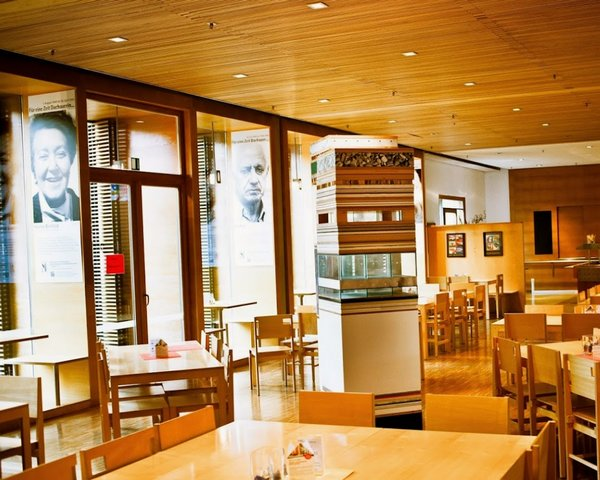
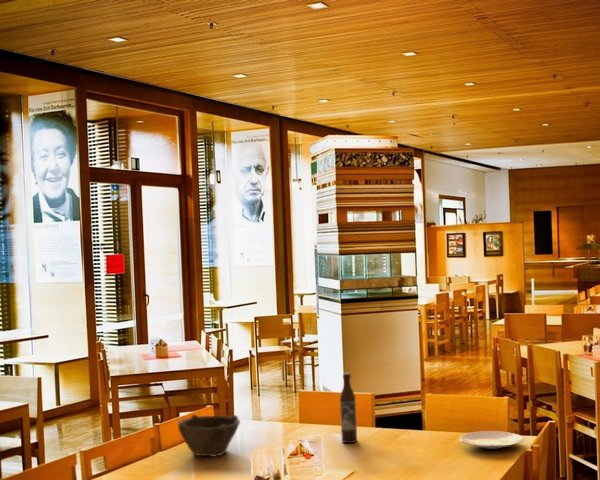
+ plate (491, 442)
+ wine bottle (348, 407)
+ bowl (209, 435)
